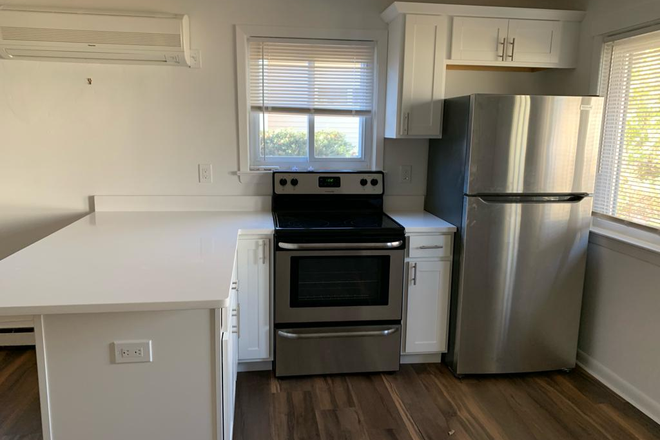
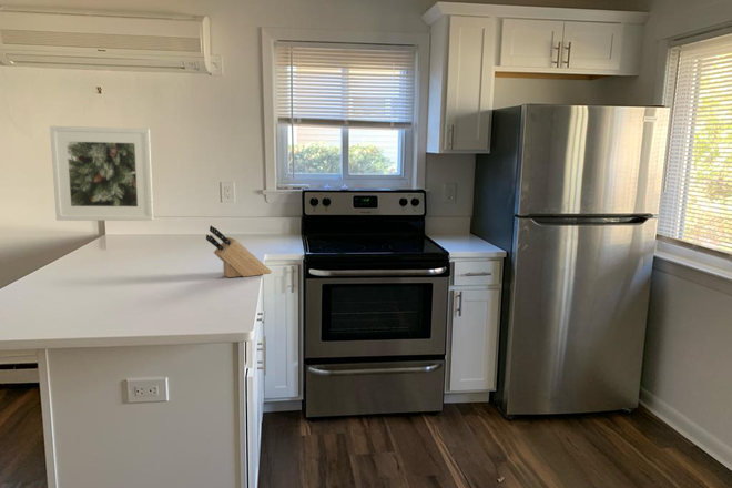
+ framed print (103, 174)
+ knife block (238, 250)
